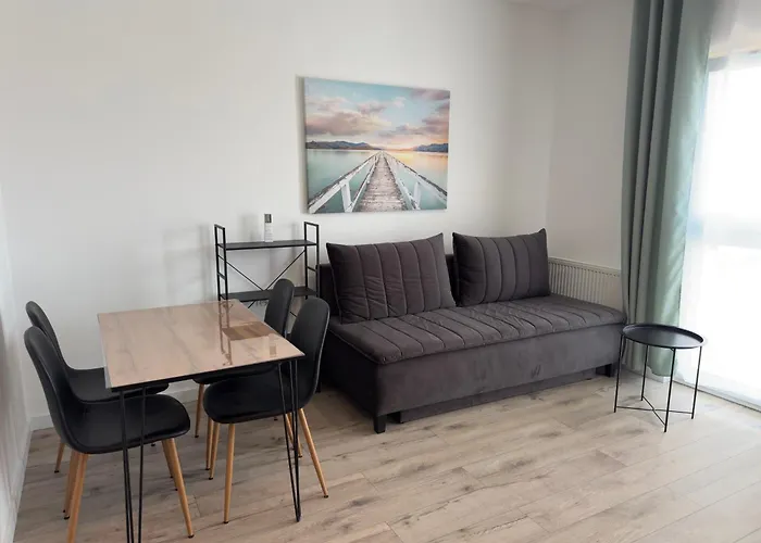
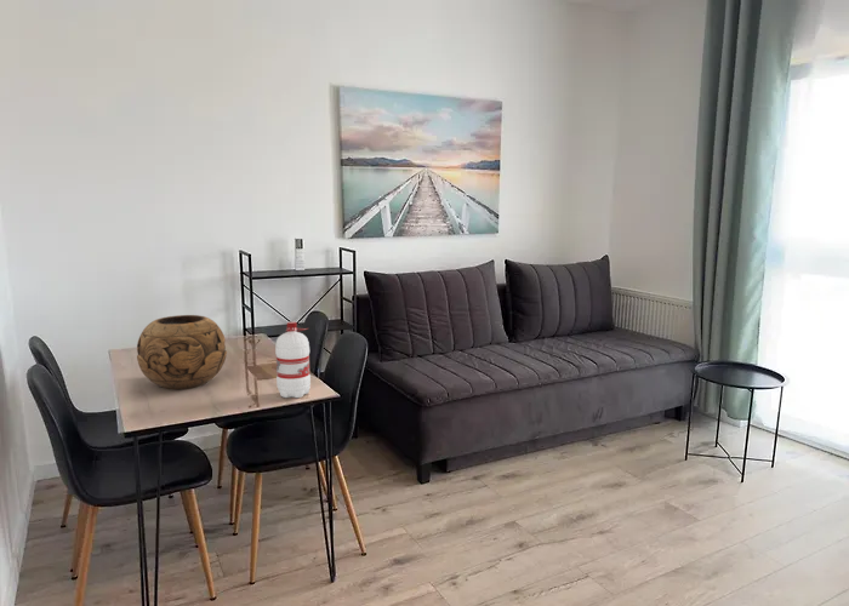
+ decorative bowl (182, 350)
+ water bottle (292, 358)
